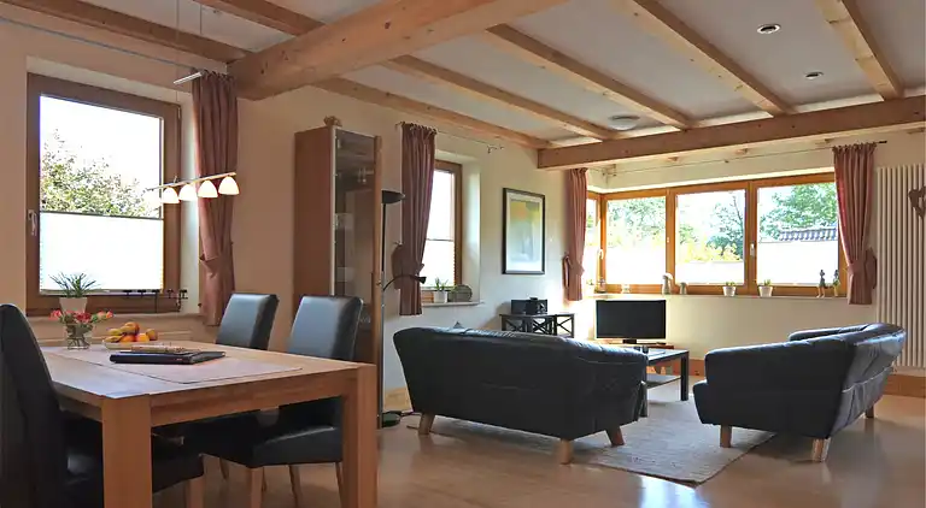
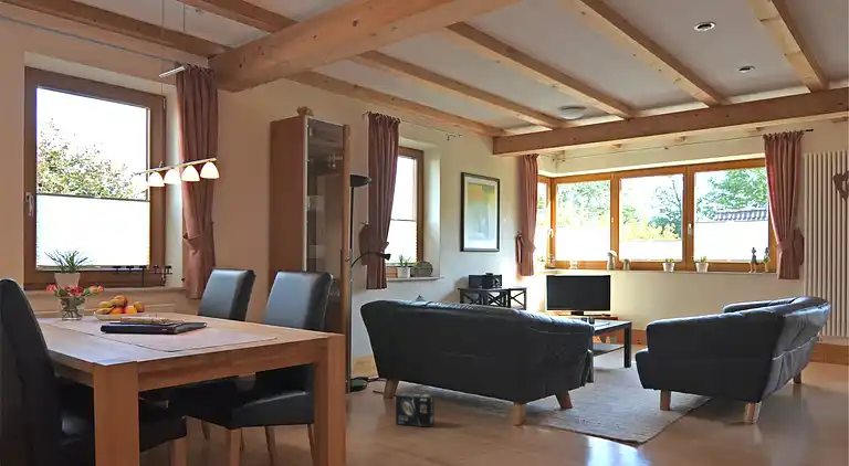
+ box (415, 409)
